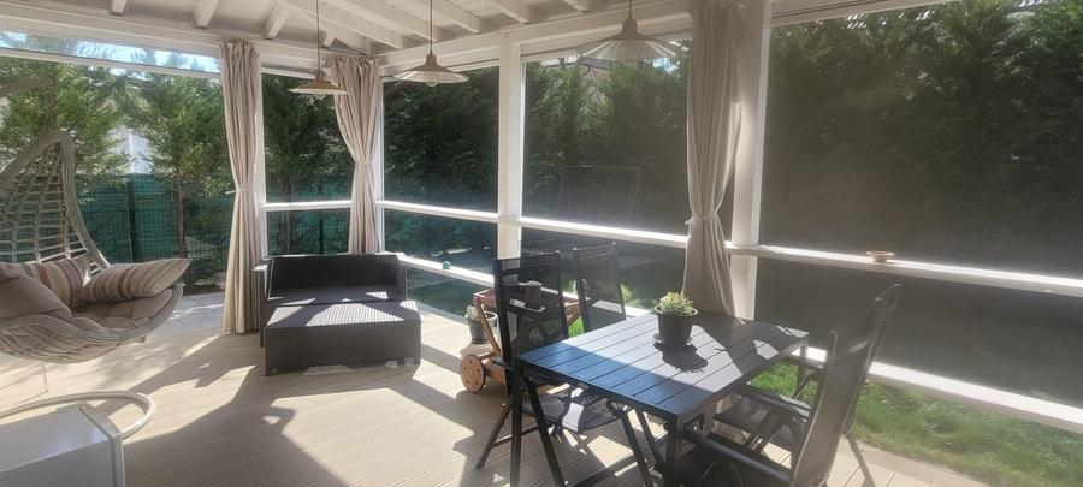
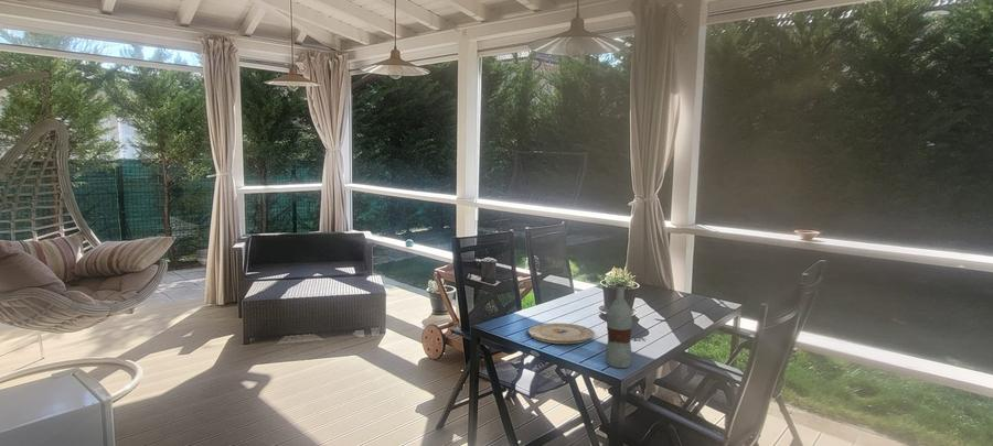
+ plate (560, 333)
+ bottle (619, 324)
